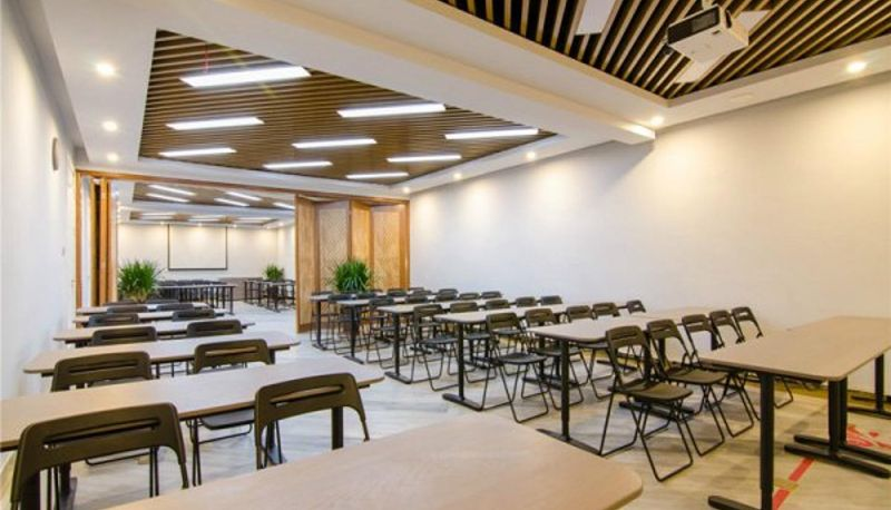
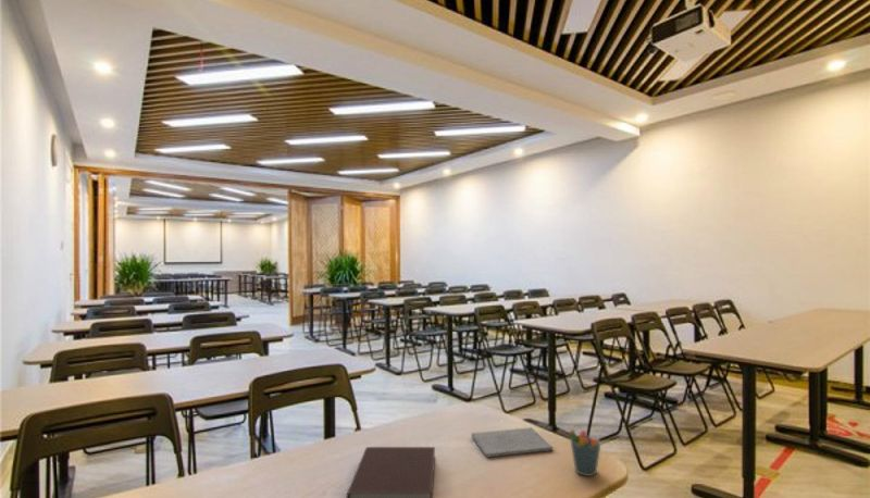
+ notepad (510, 440)
+ notebook (395, 473)
+ pen holder (585, 448)
